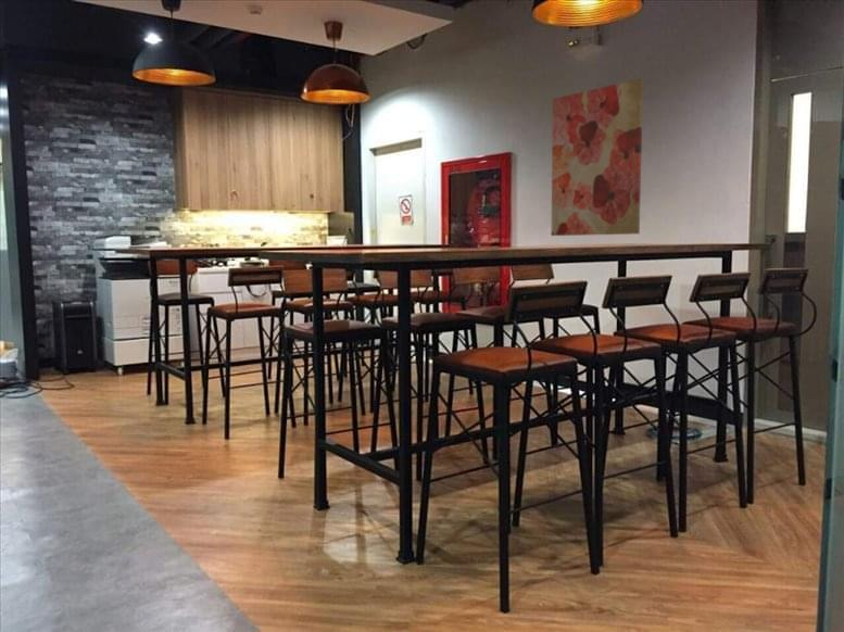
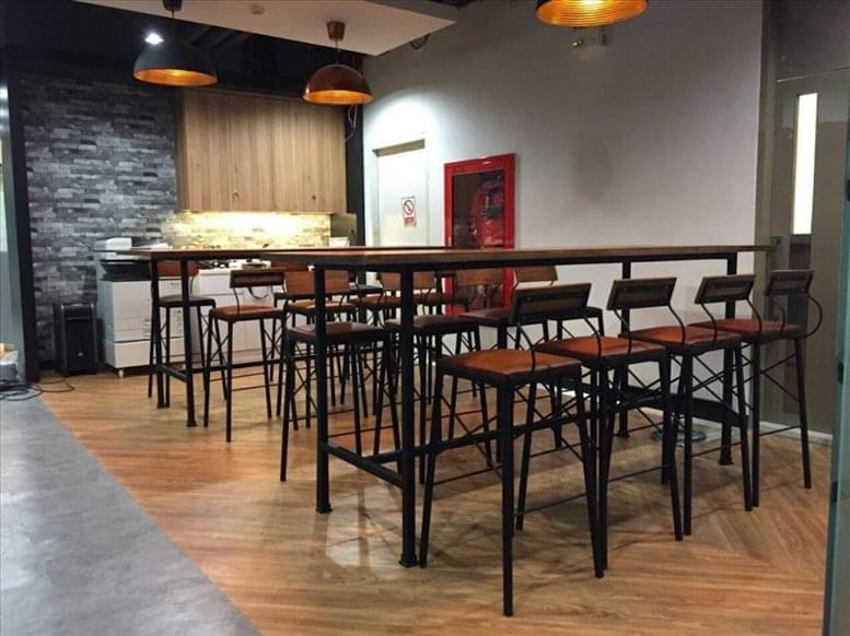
- wall art (593, 163)
